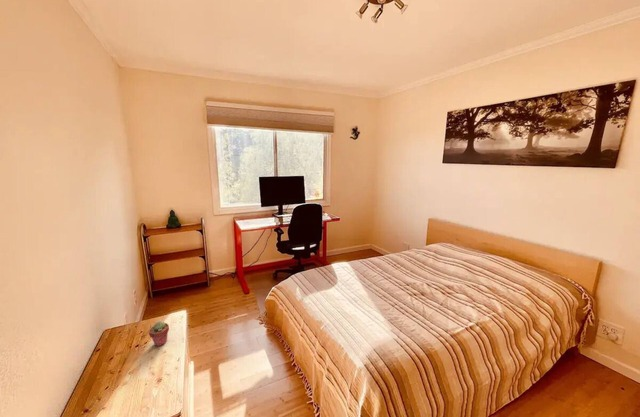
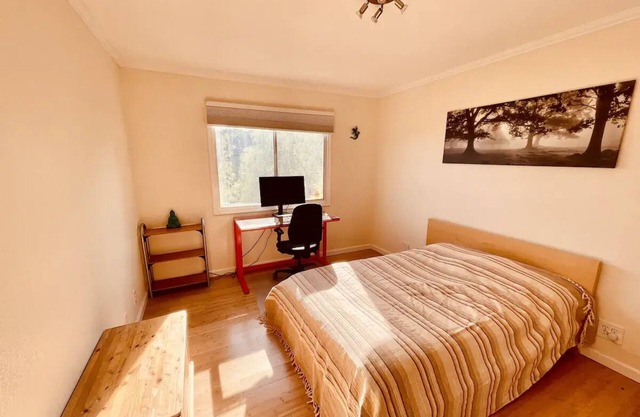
- potted succulent (159, 332)
